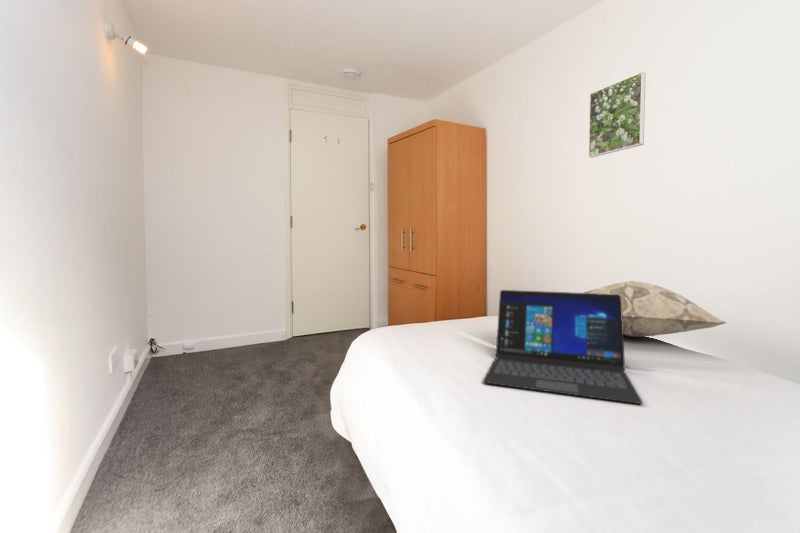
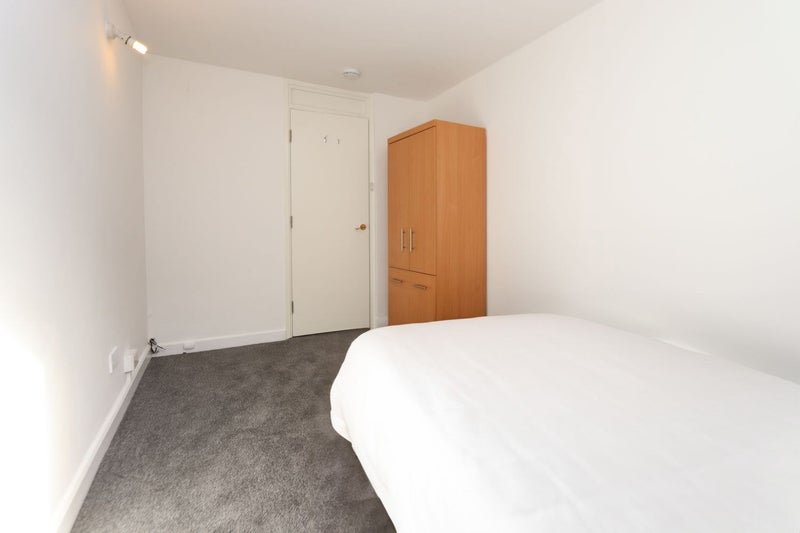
- laptop (557, 335)
- decorative pillow (633, 308)
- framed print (615, 117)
